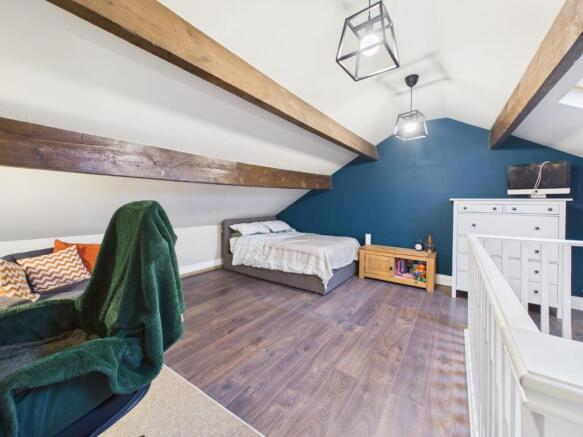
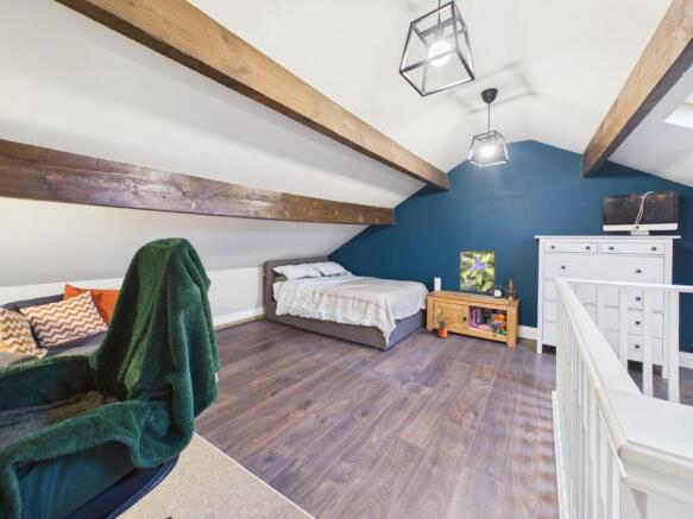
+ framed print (477, 271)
+ potted plant (441, 323)
